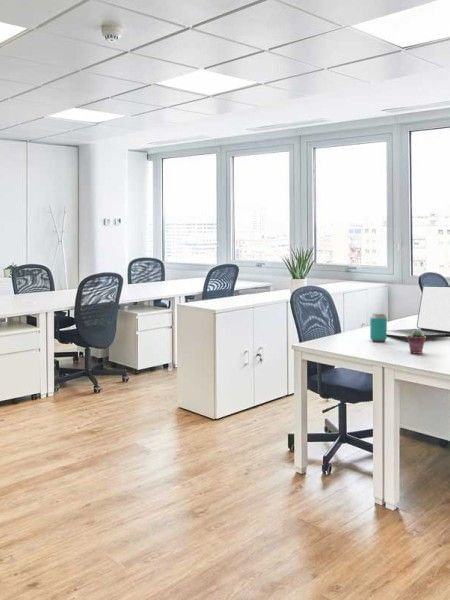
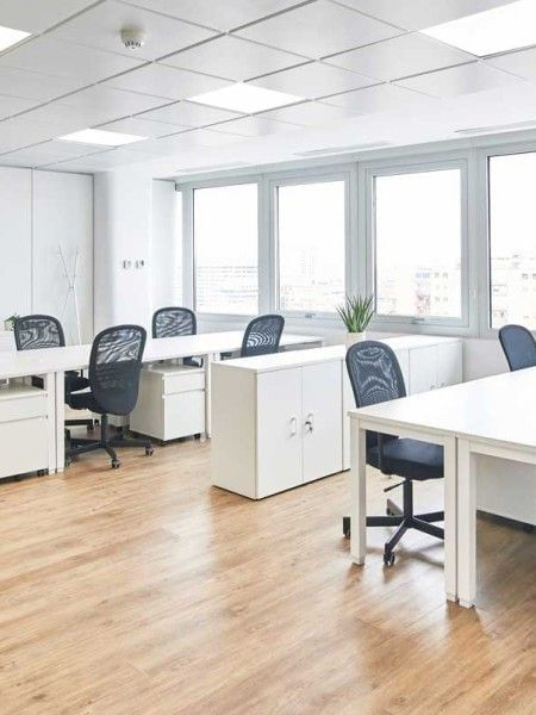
- potted succulent (416, 340)
- laptop (419, 310)
- beverage can (378, 327)
